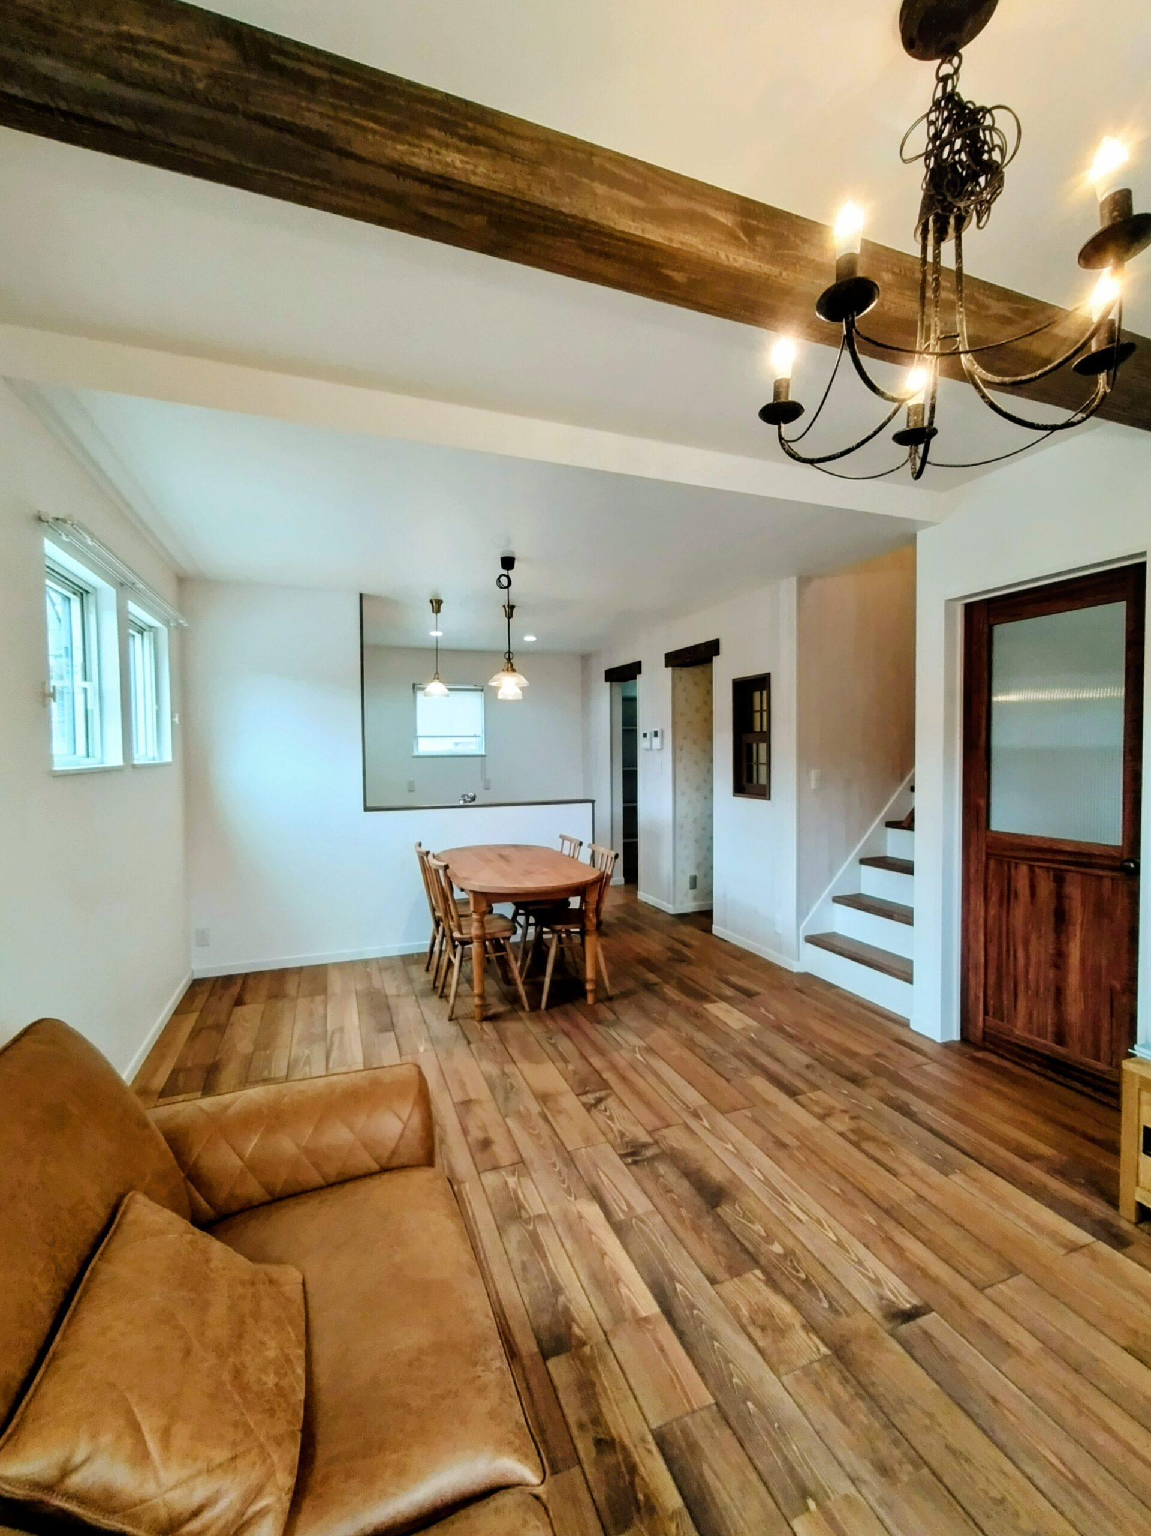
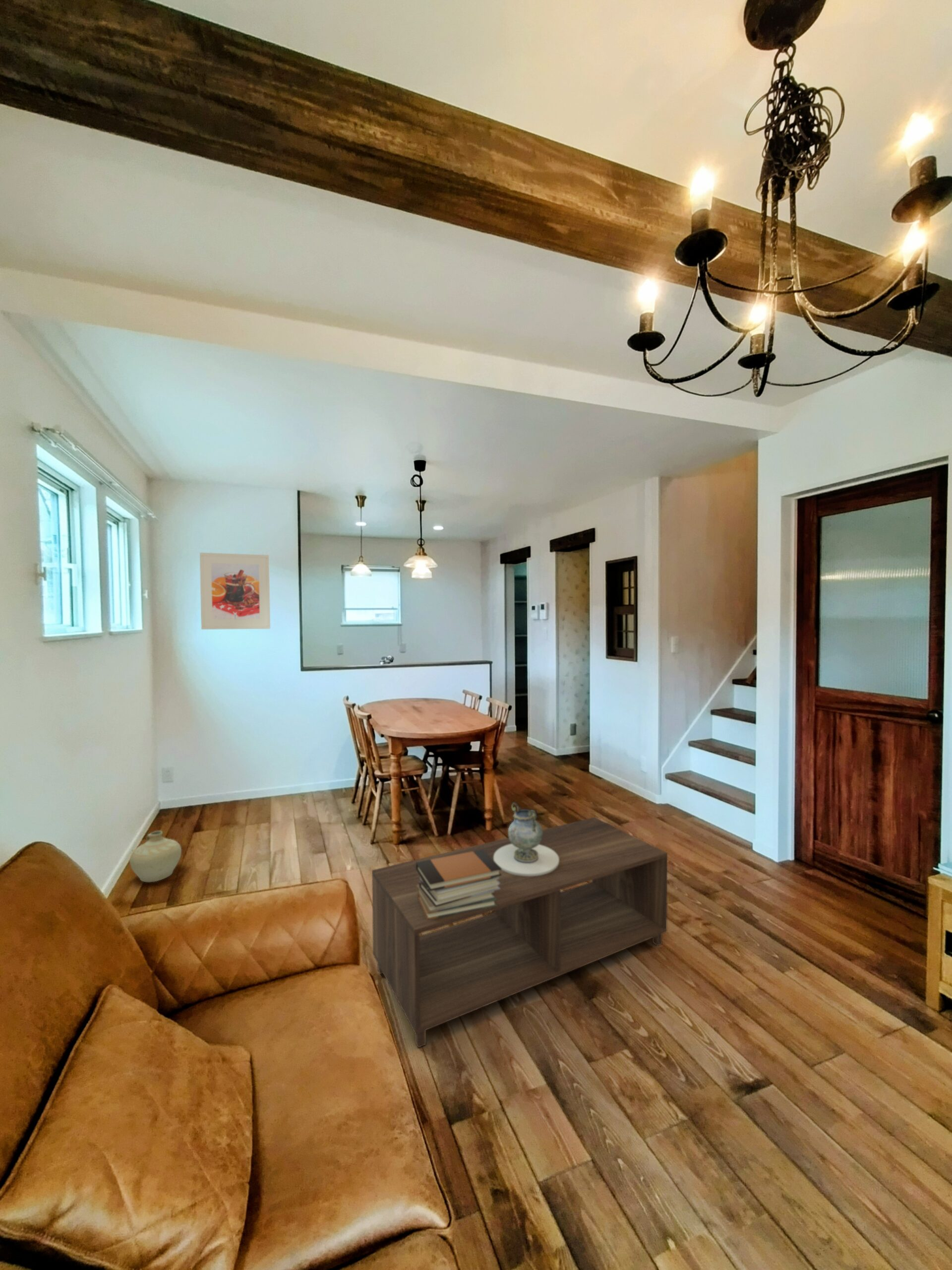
+ decorative vase (526, 832)
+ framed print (236, 591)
+ ceramic jug (156, 854)
+ book stack (458, 883)
+ coffee table (525, 909)
